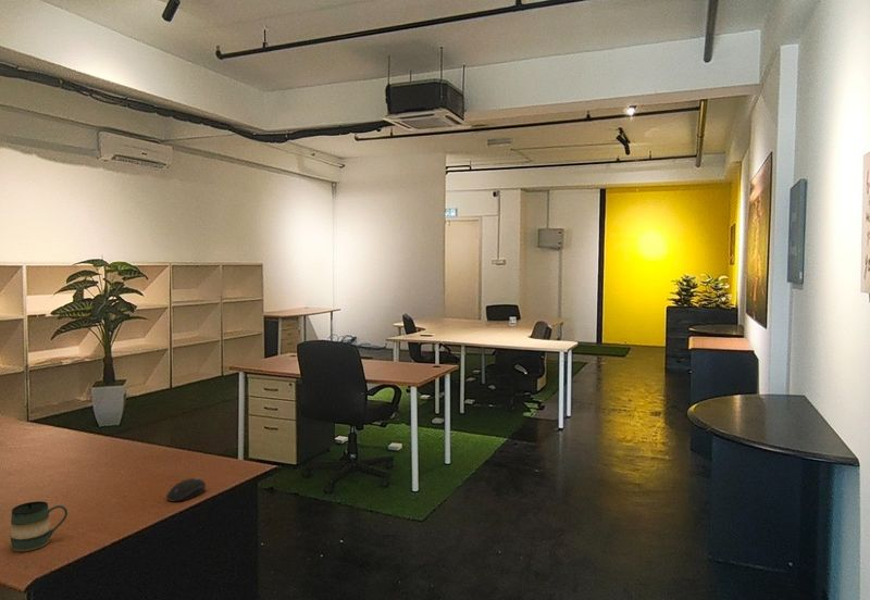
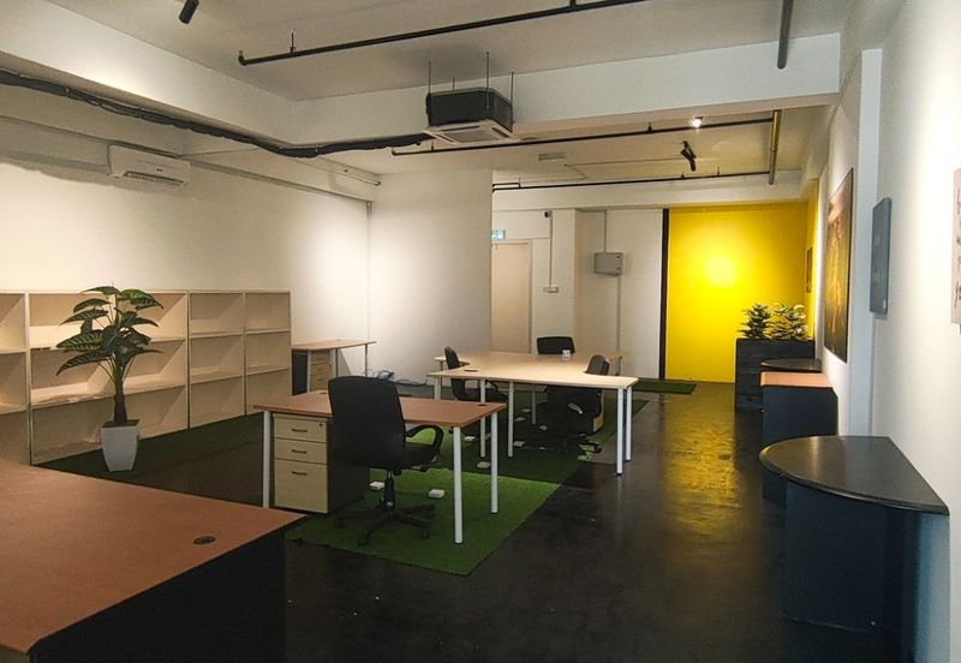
- mug (39, 524)
- computer mouse (186, 488)
